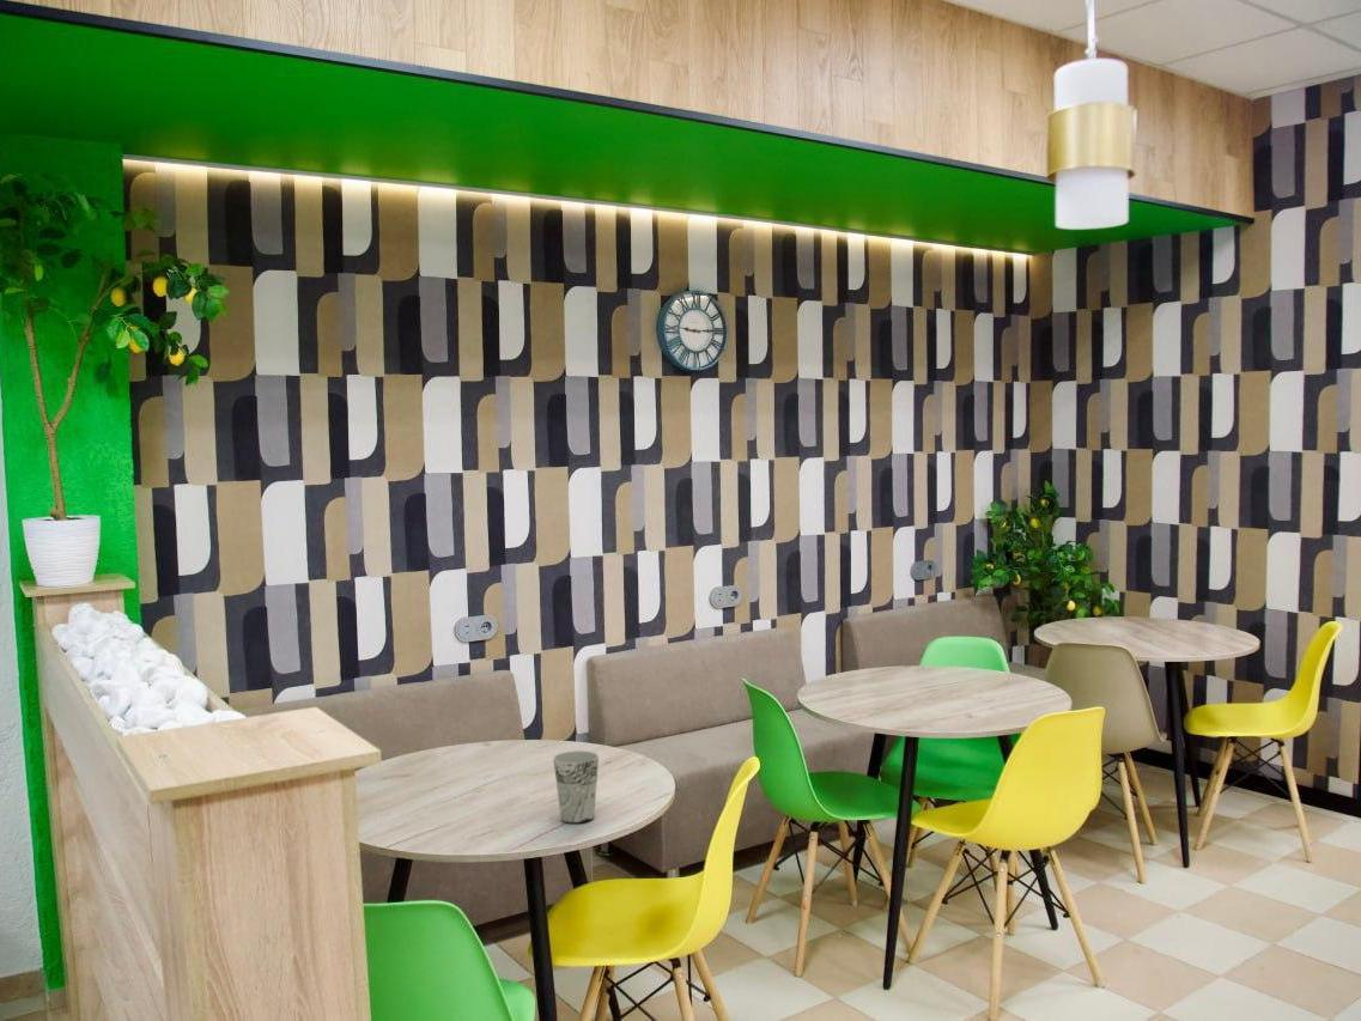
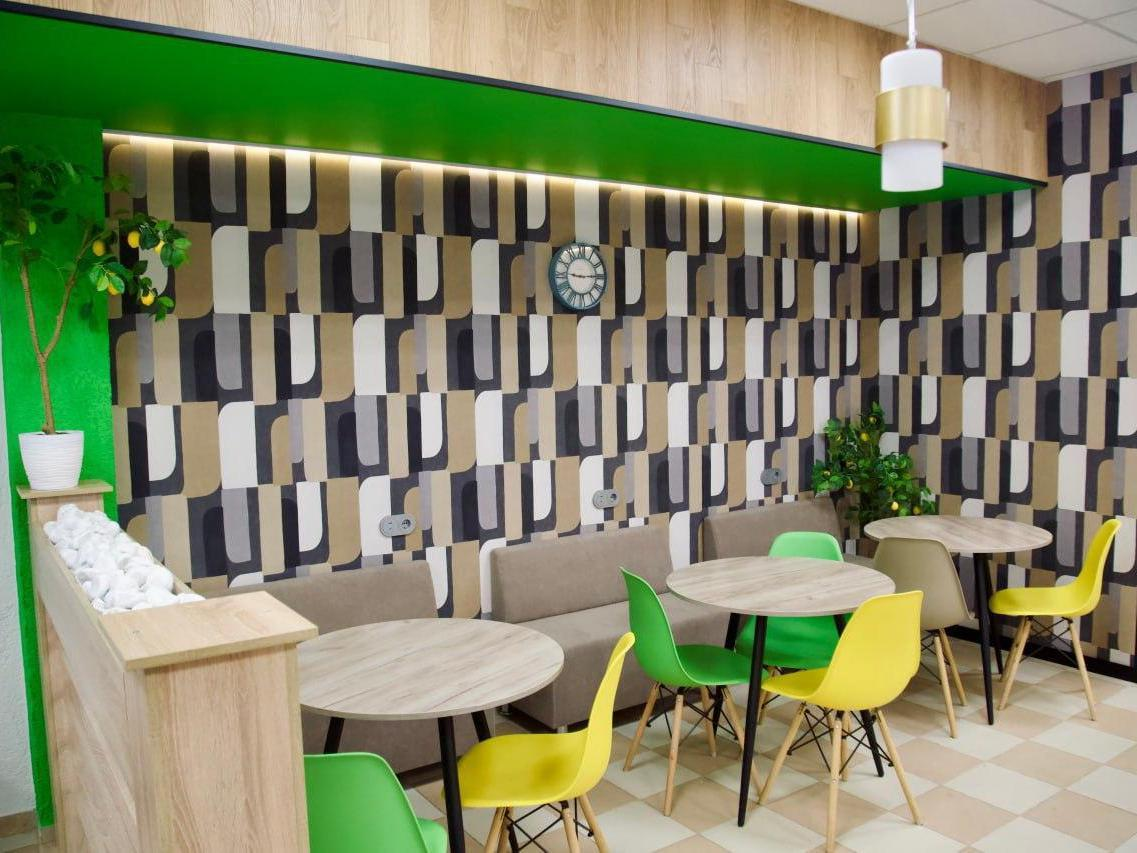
- cup (576, 786)
